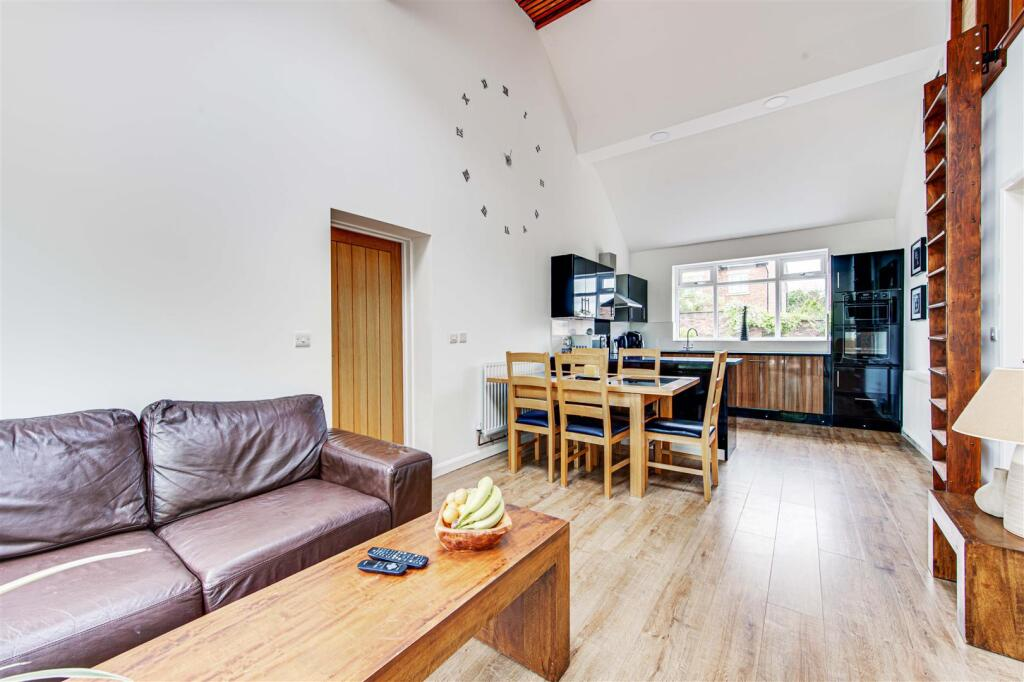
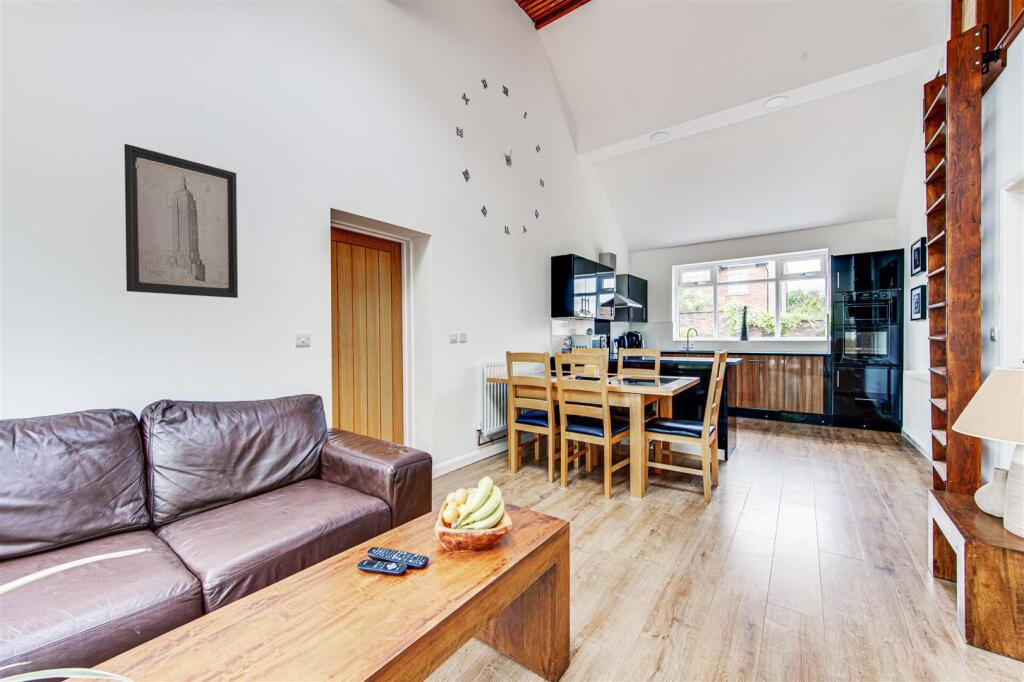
+ wall art (185, 227)
